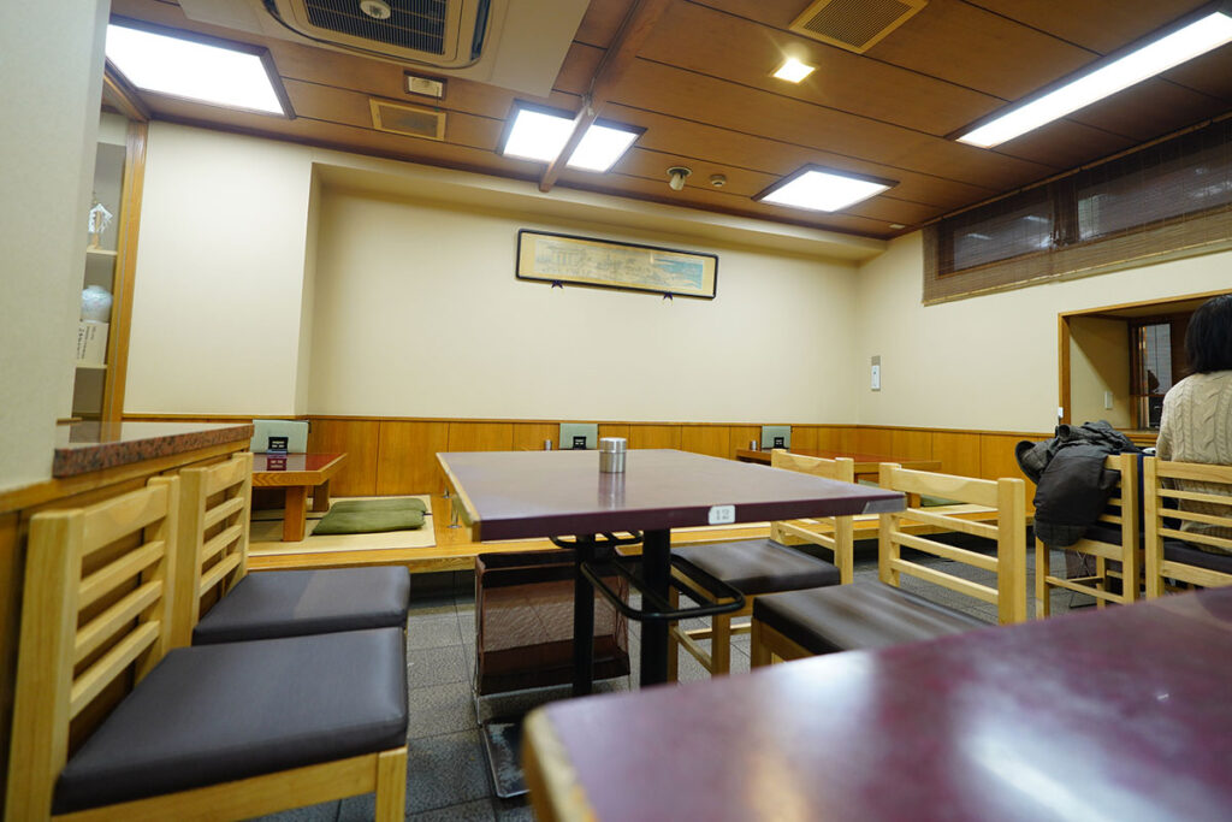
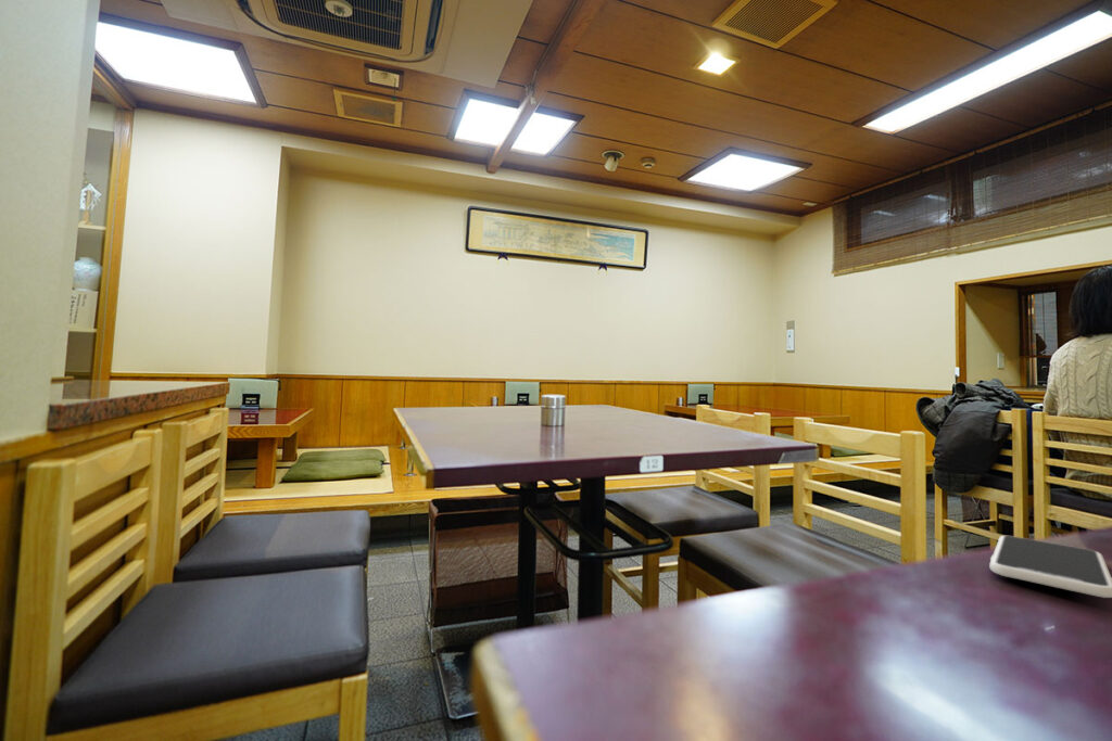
+ smartphone (1048, 561)
